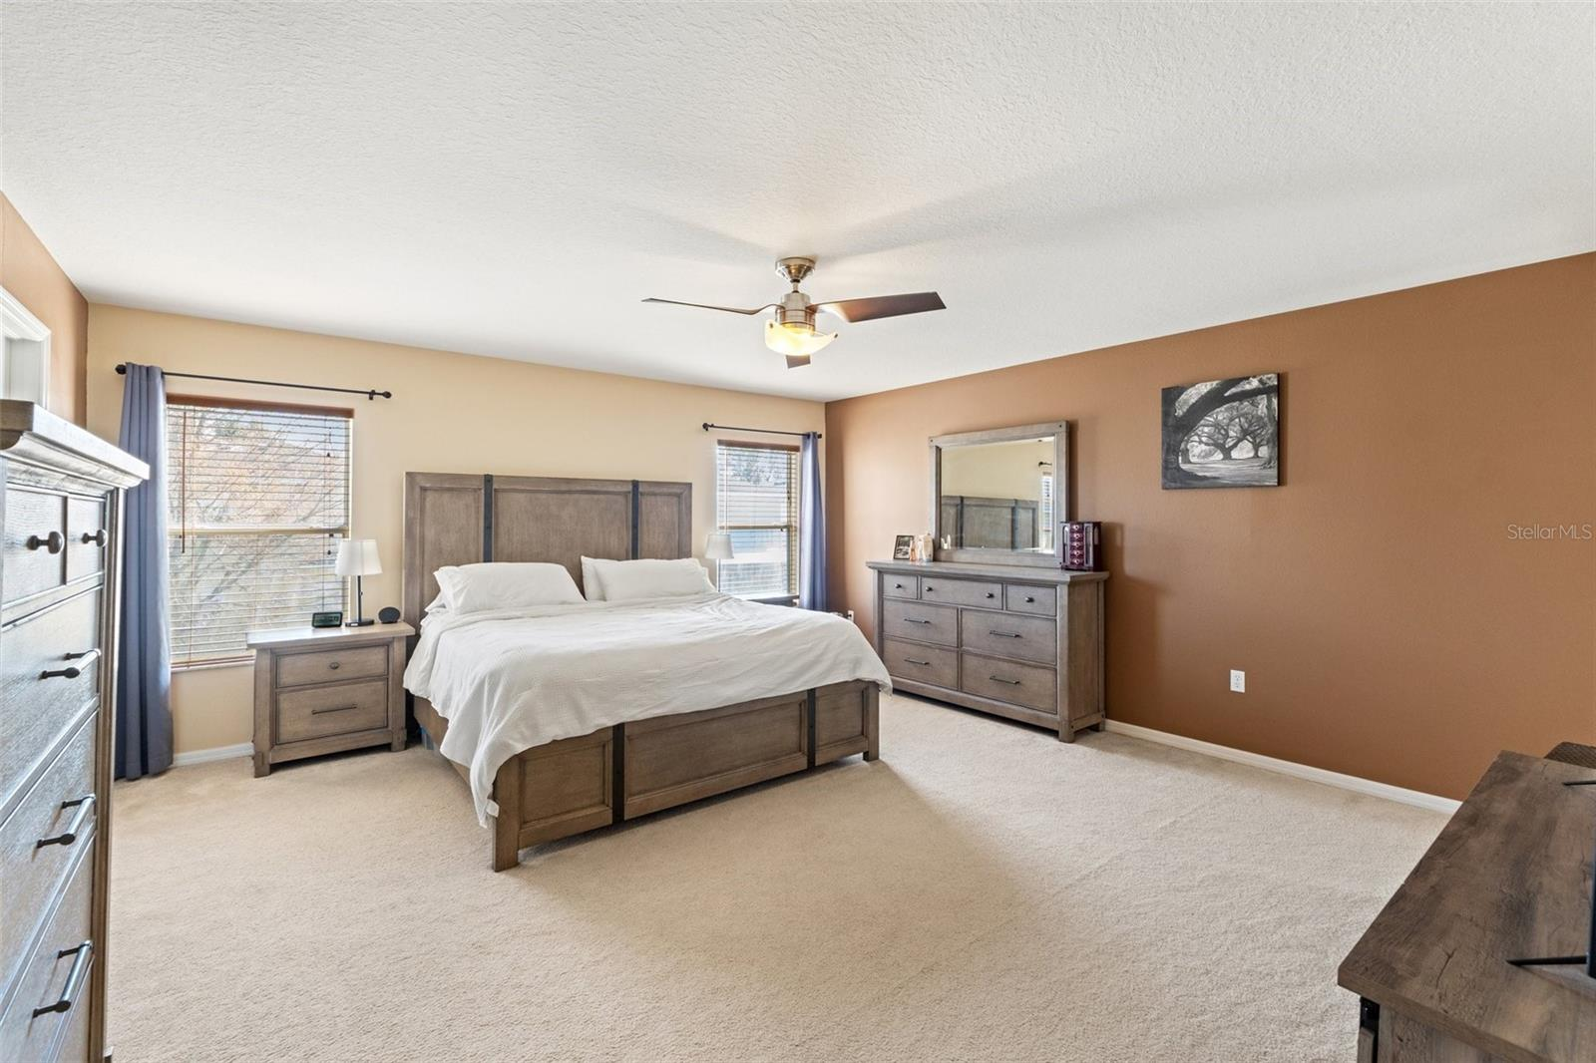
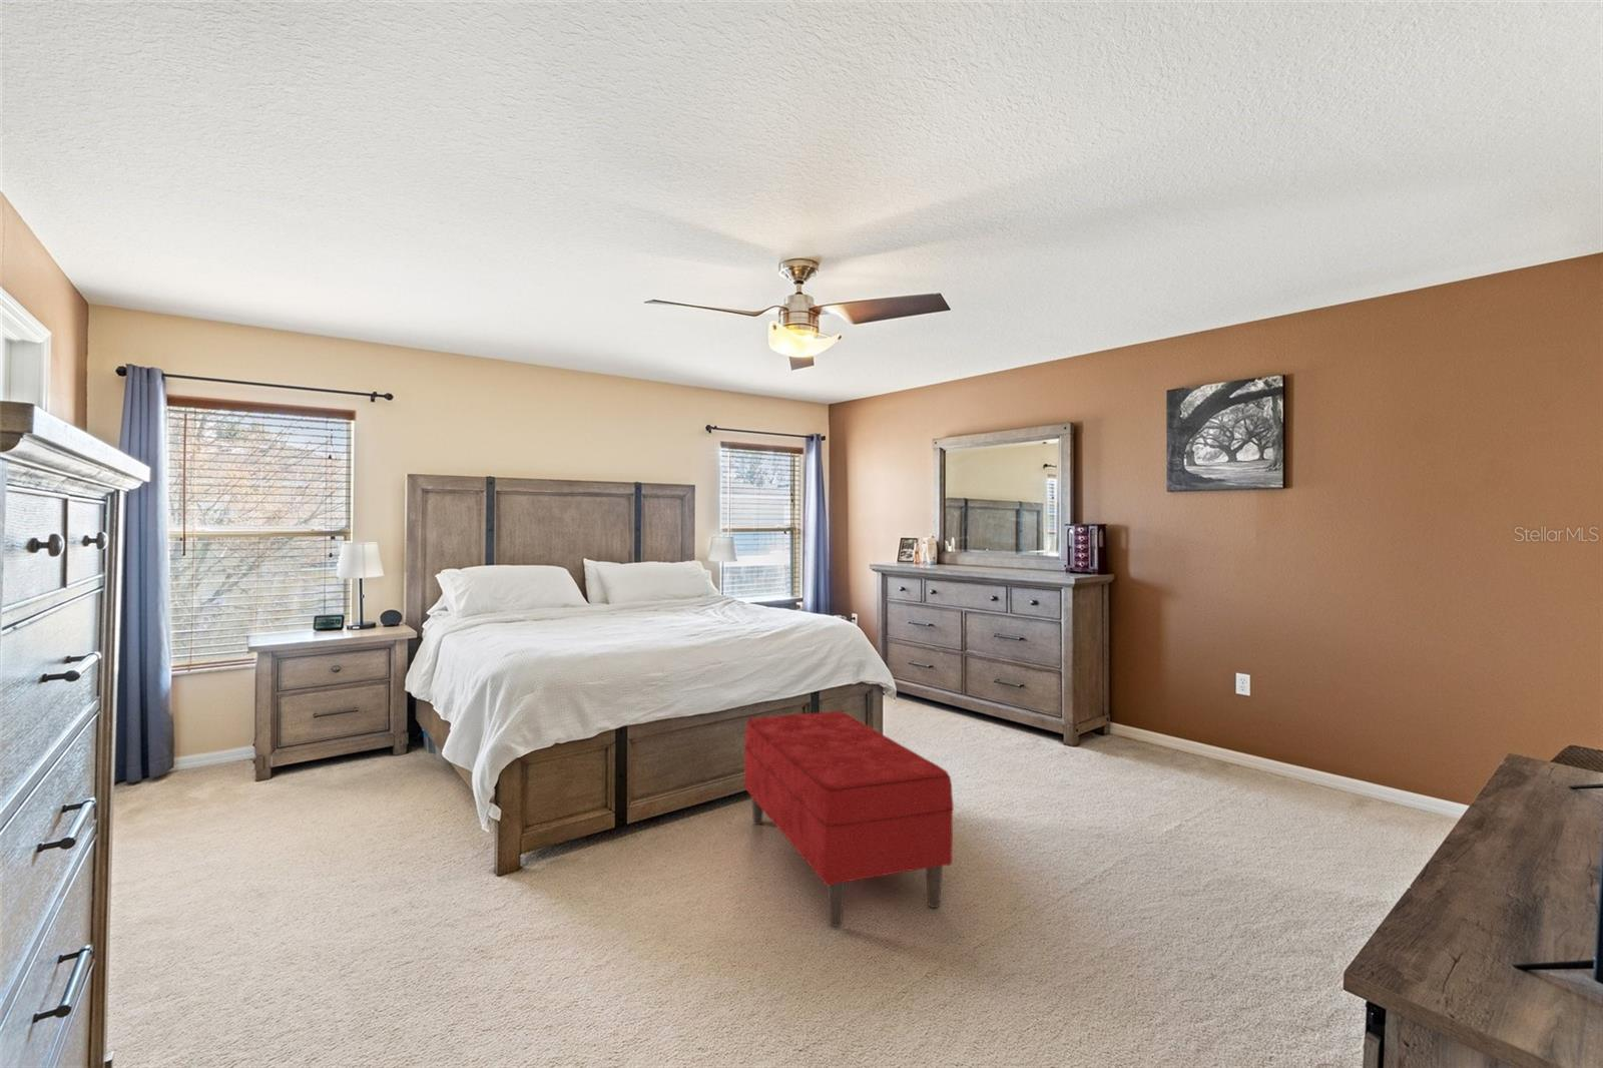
+ bench (834, 801)
